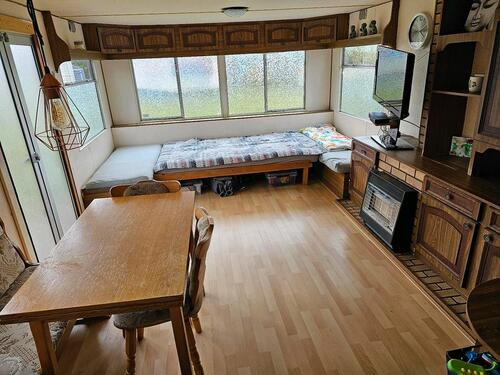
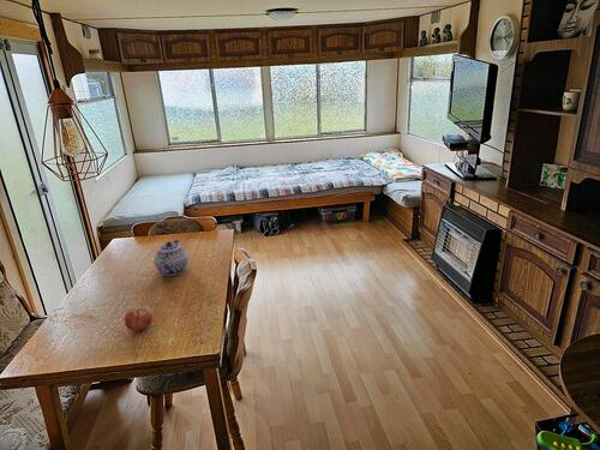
+ fruit (138, 318)
+ teapot (170, 256)
